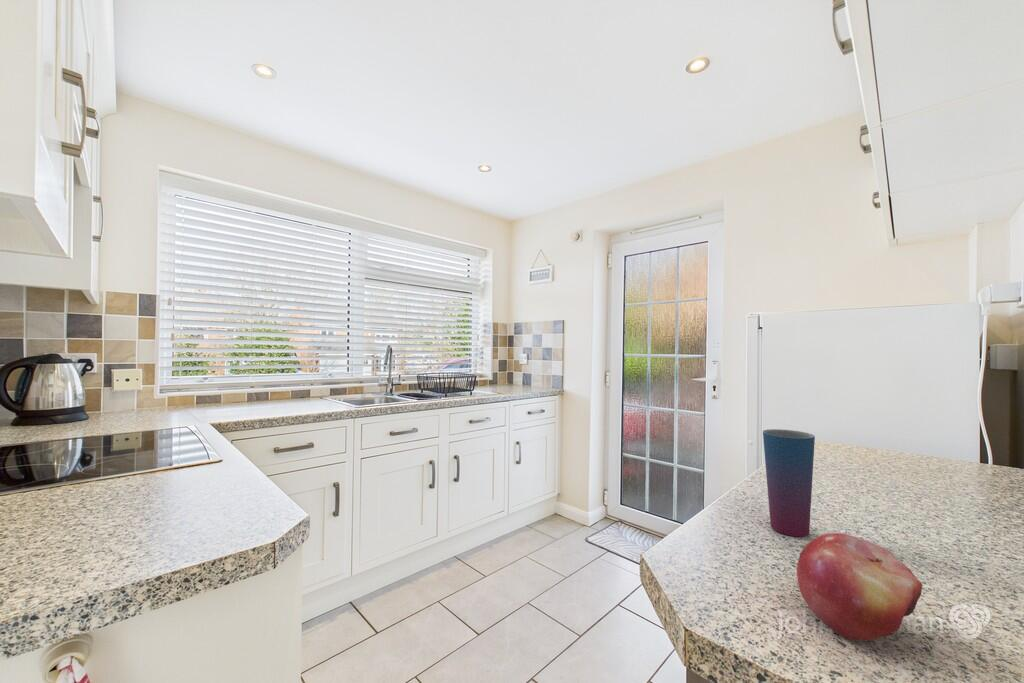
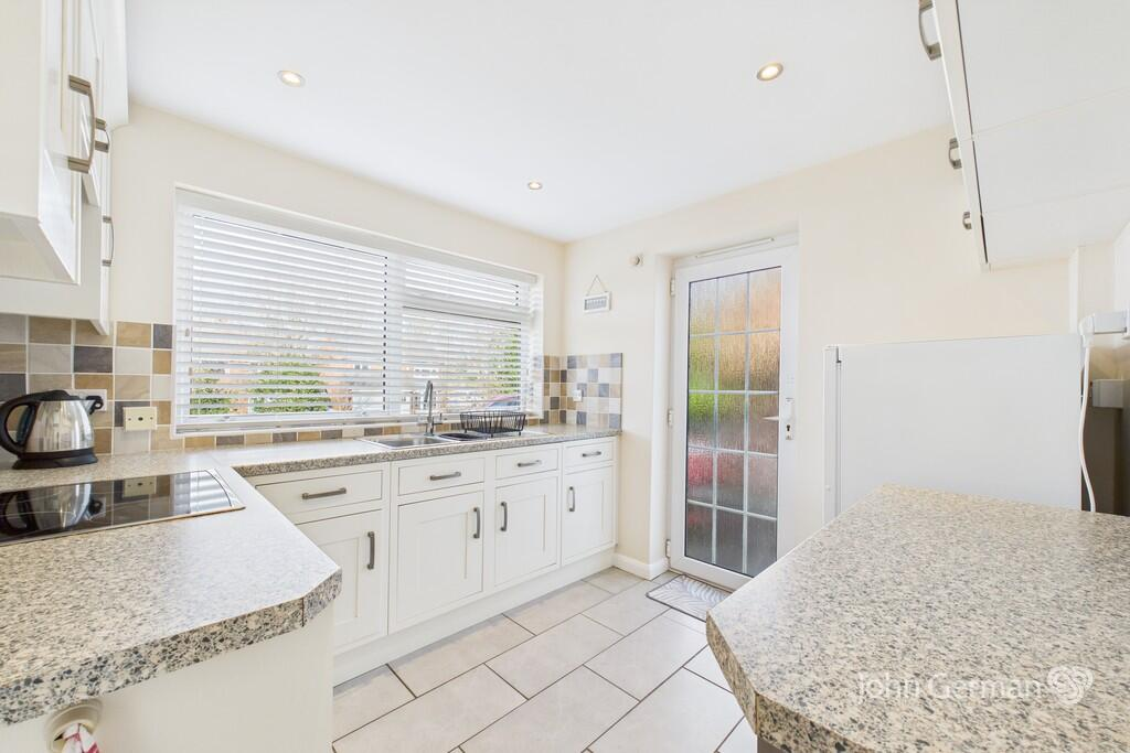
- fruit (856, 581)
- cup (788, 481)
